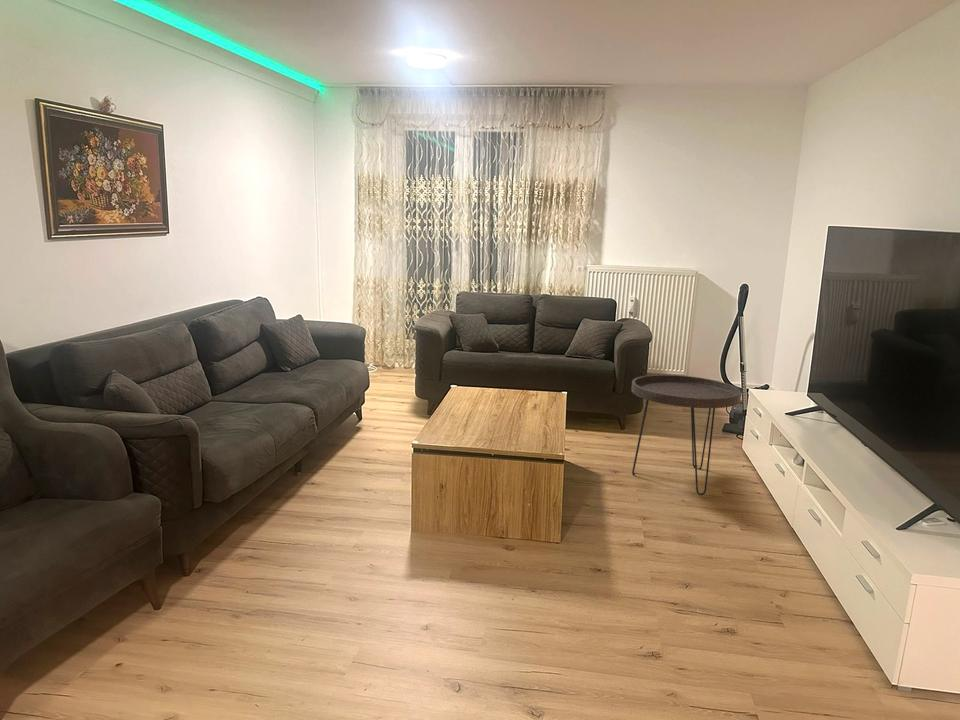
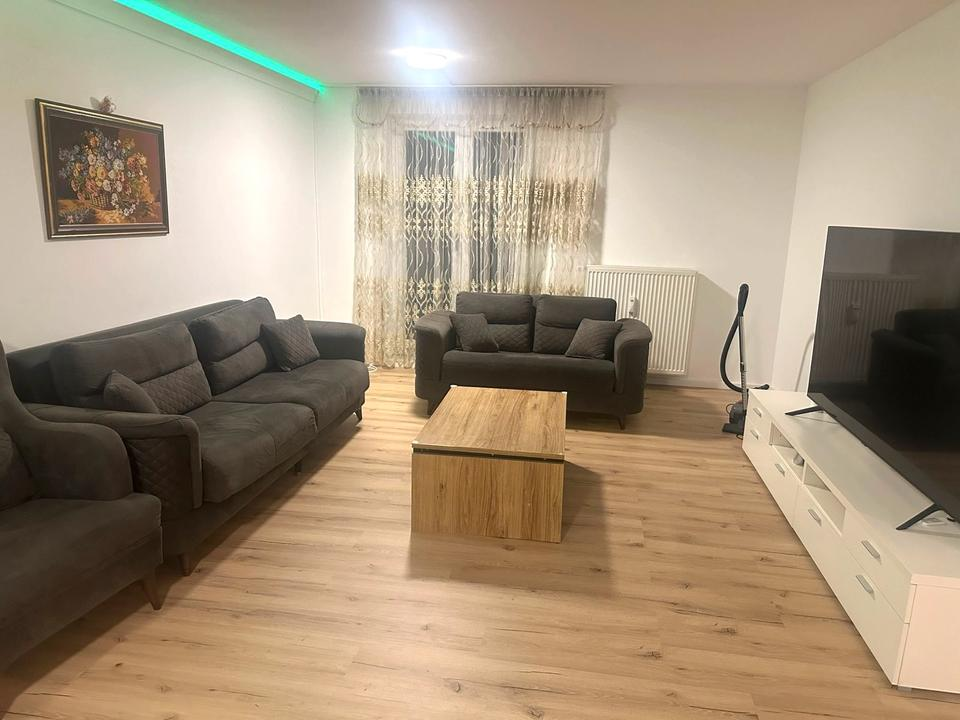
- side table (692, 433)
